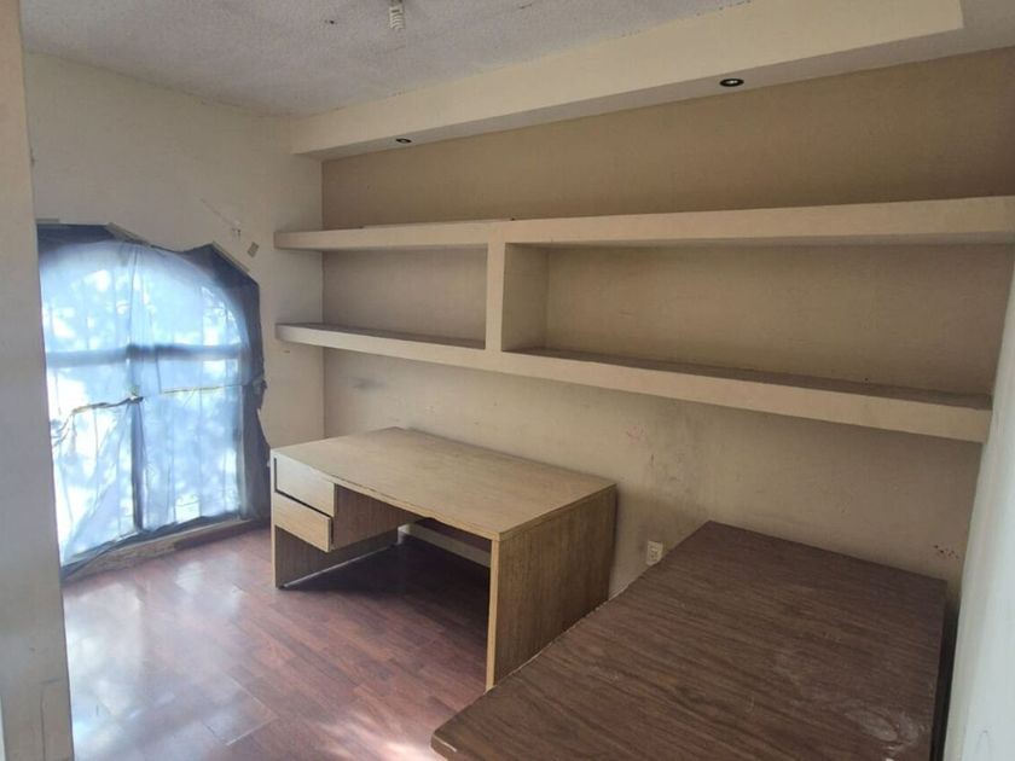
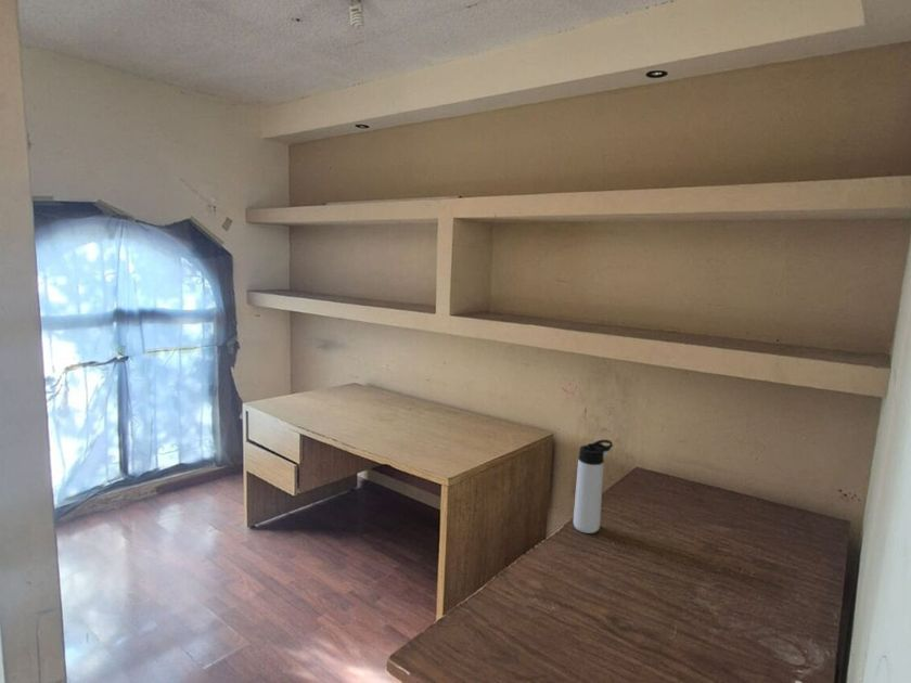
+ thermos bottle (593, 485)
